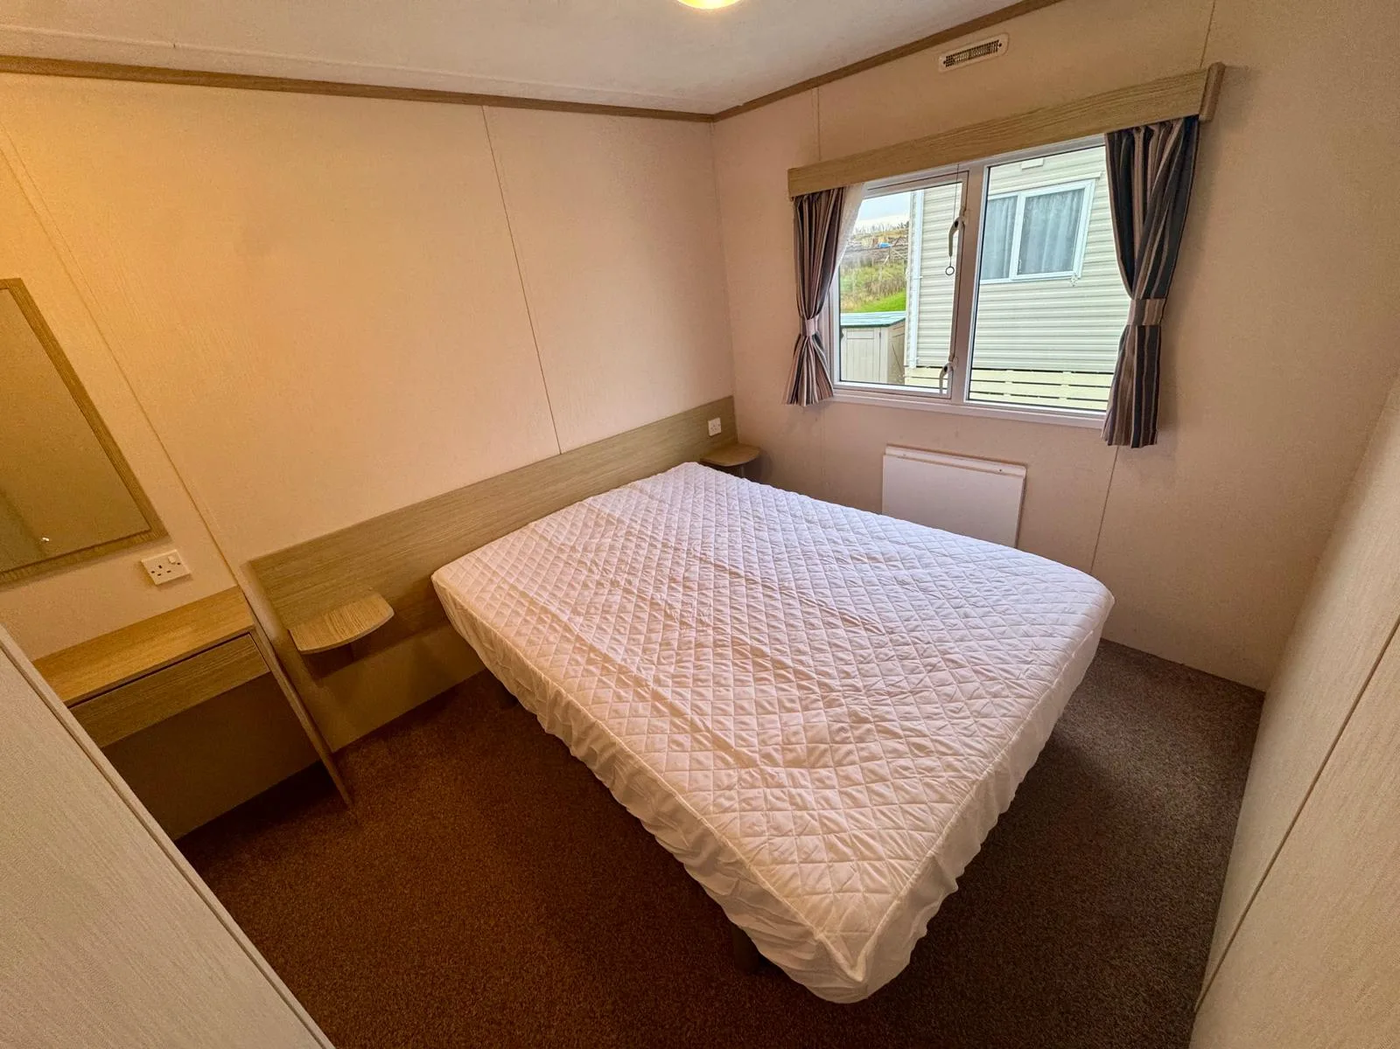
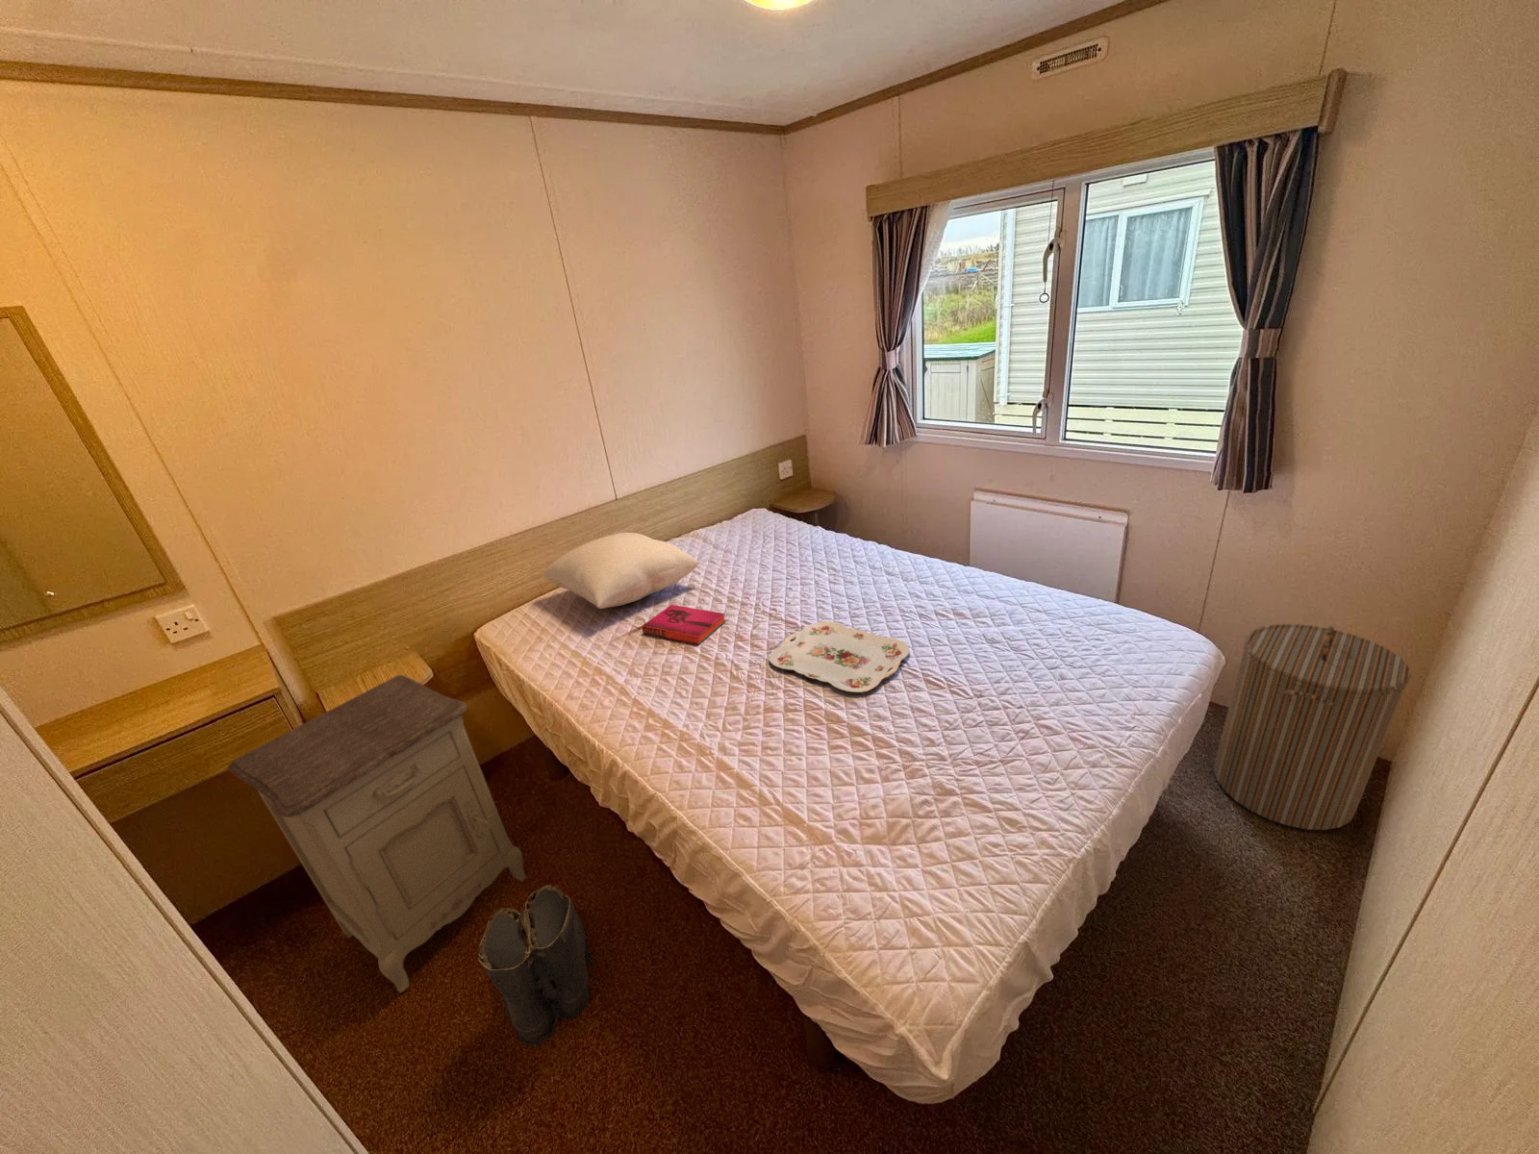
+ hardback book (683, 623)
+ pillow (619, 566)
+ laundry hamper (1304, 714)
+ boots (534, 938)
+ serving tray (837, 653)
+ nightstand (404, 829)
